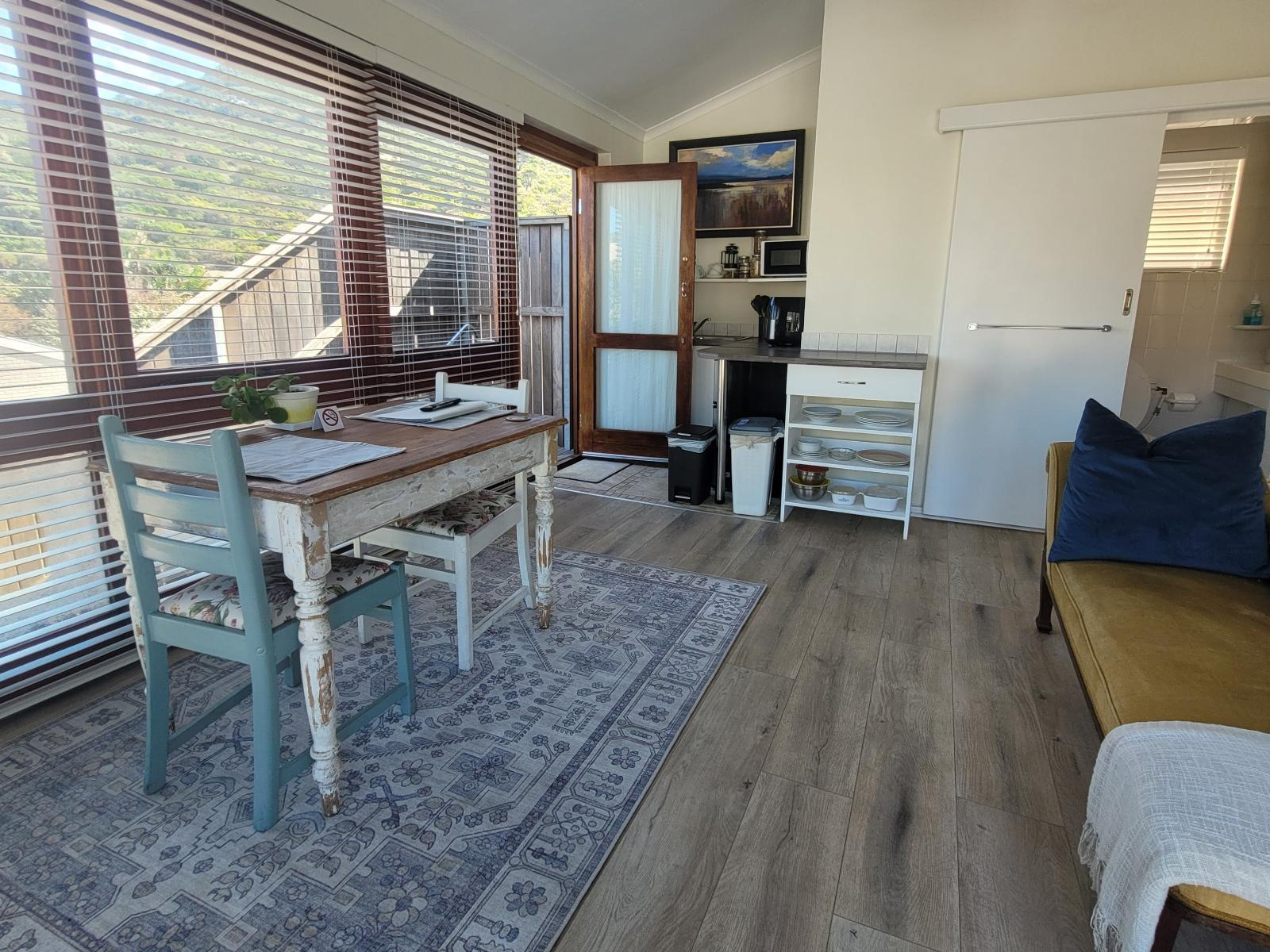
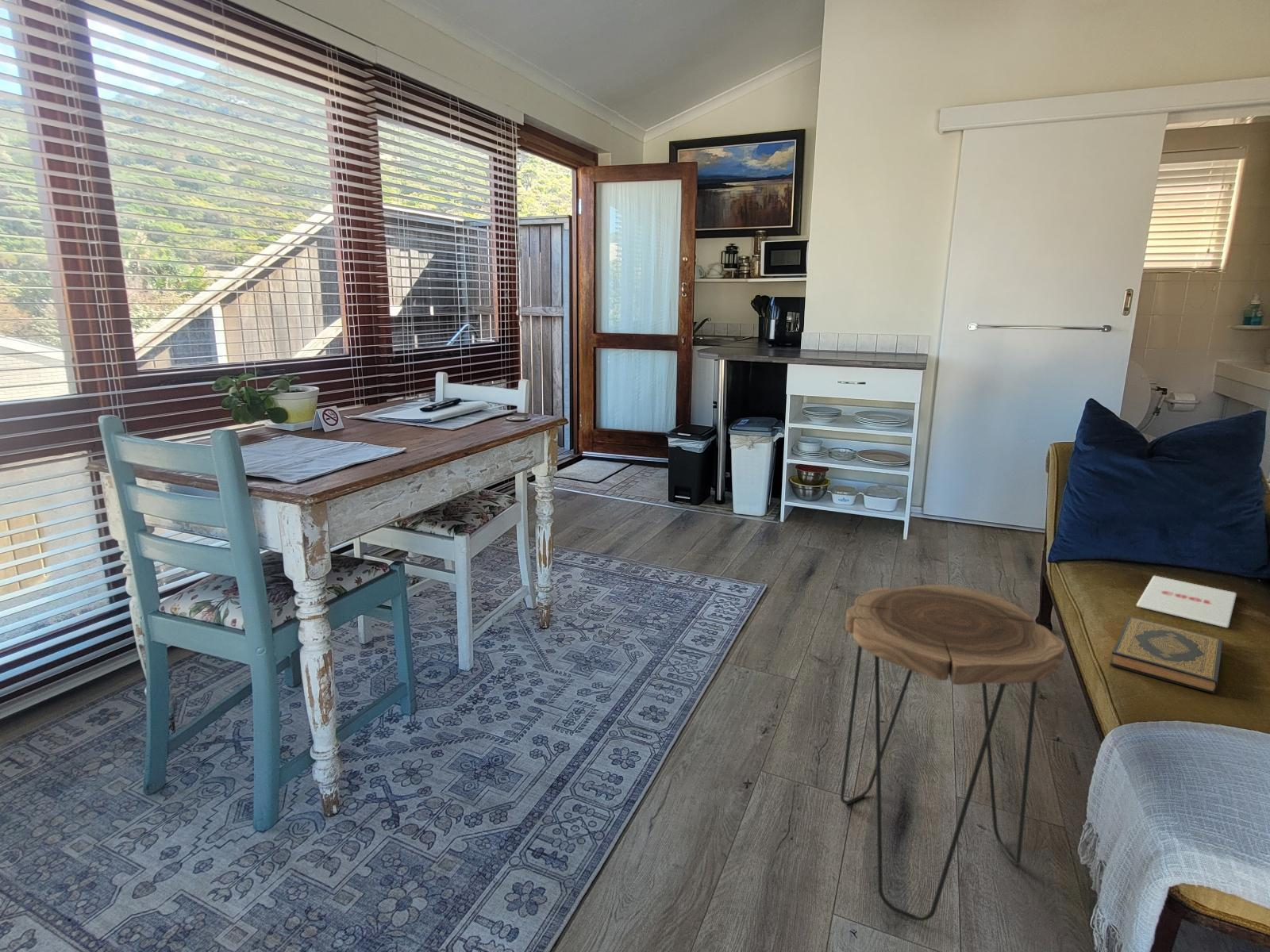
+ hardback book (1168, 651)
+ side table (978, 755)
+ magazine (1187, 599)
